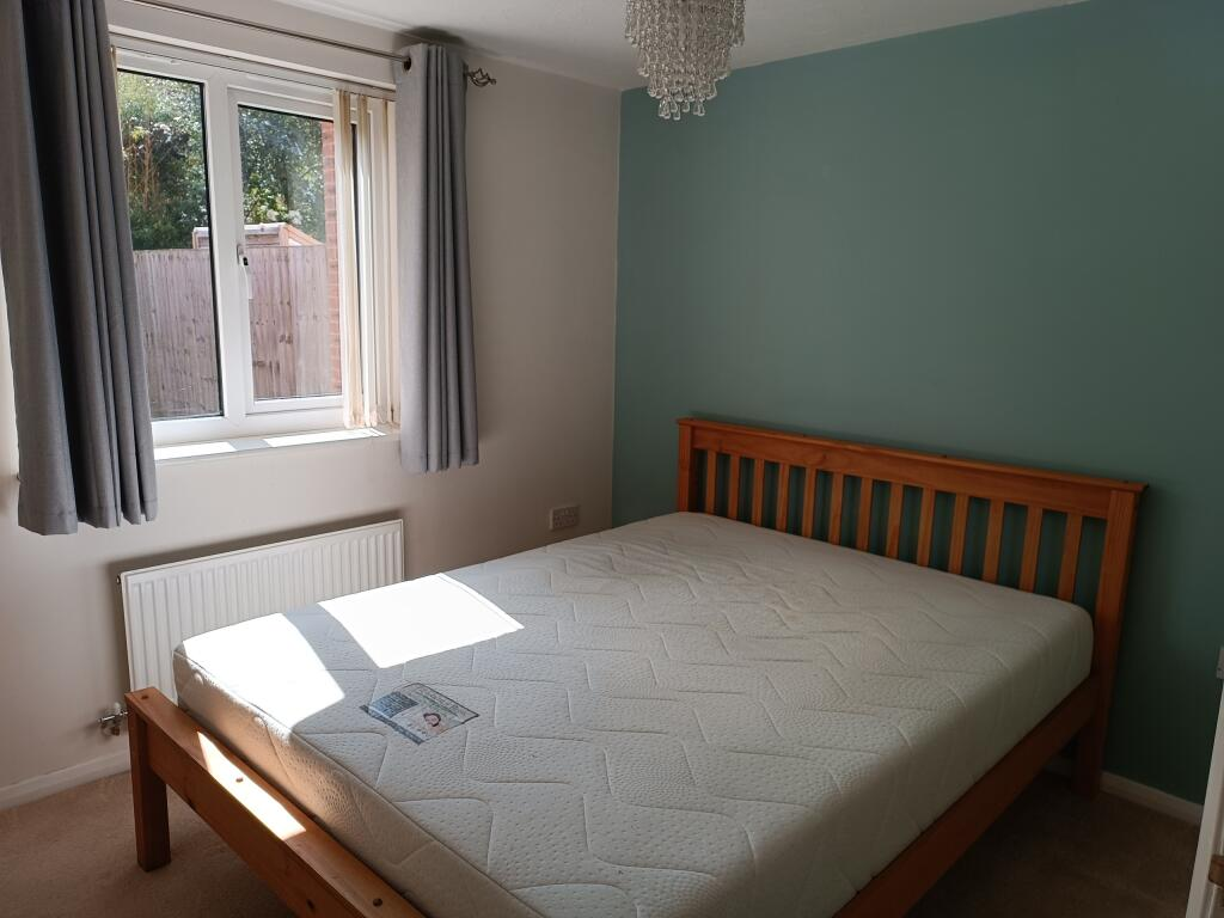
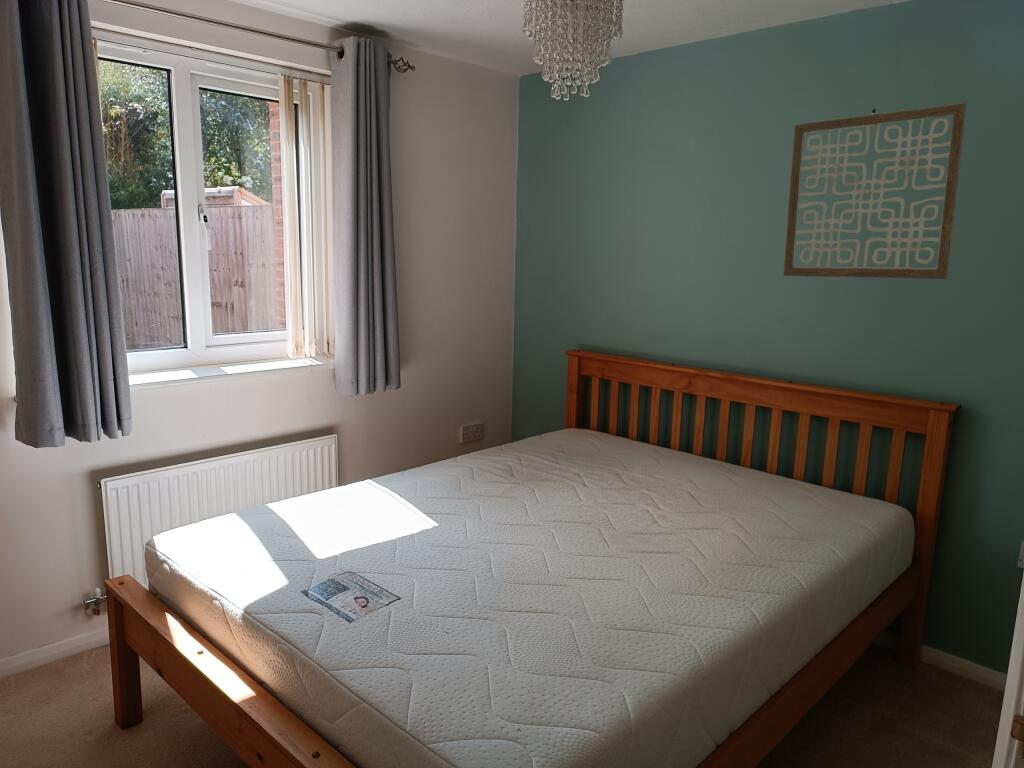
+ wall art (867, 192)
